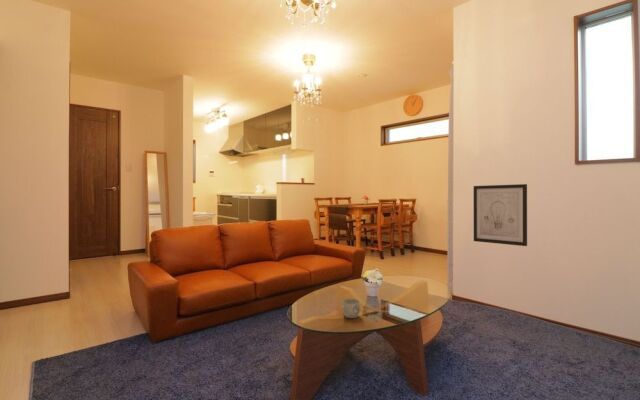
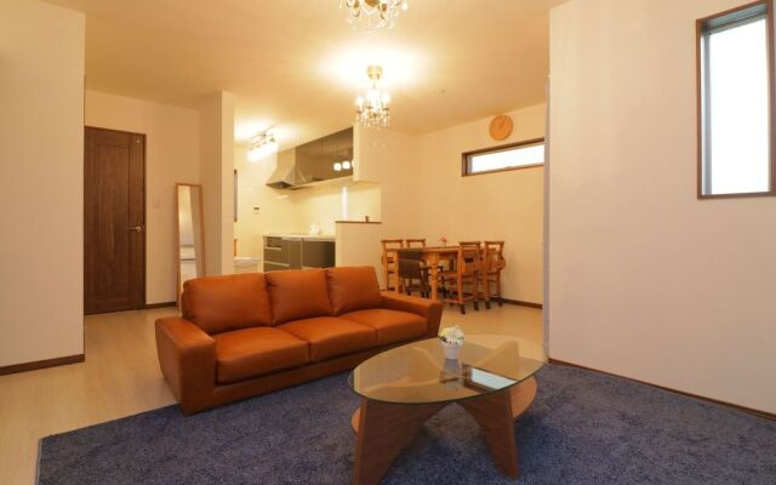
- wall art (498, 214)
- mug (349, 309)
